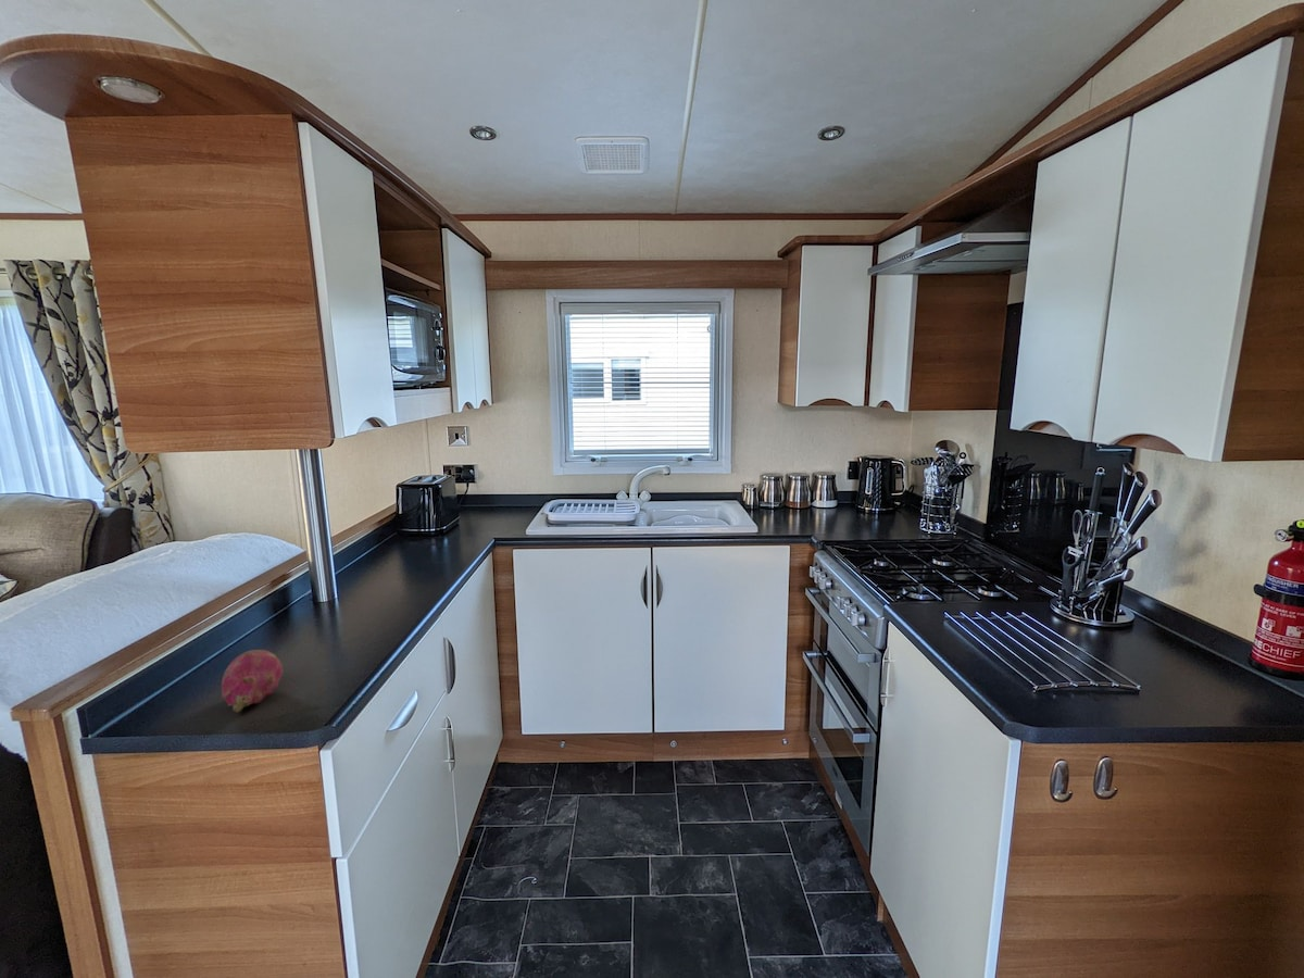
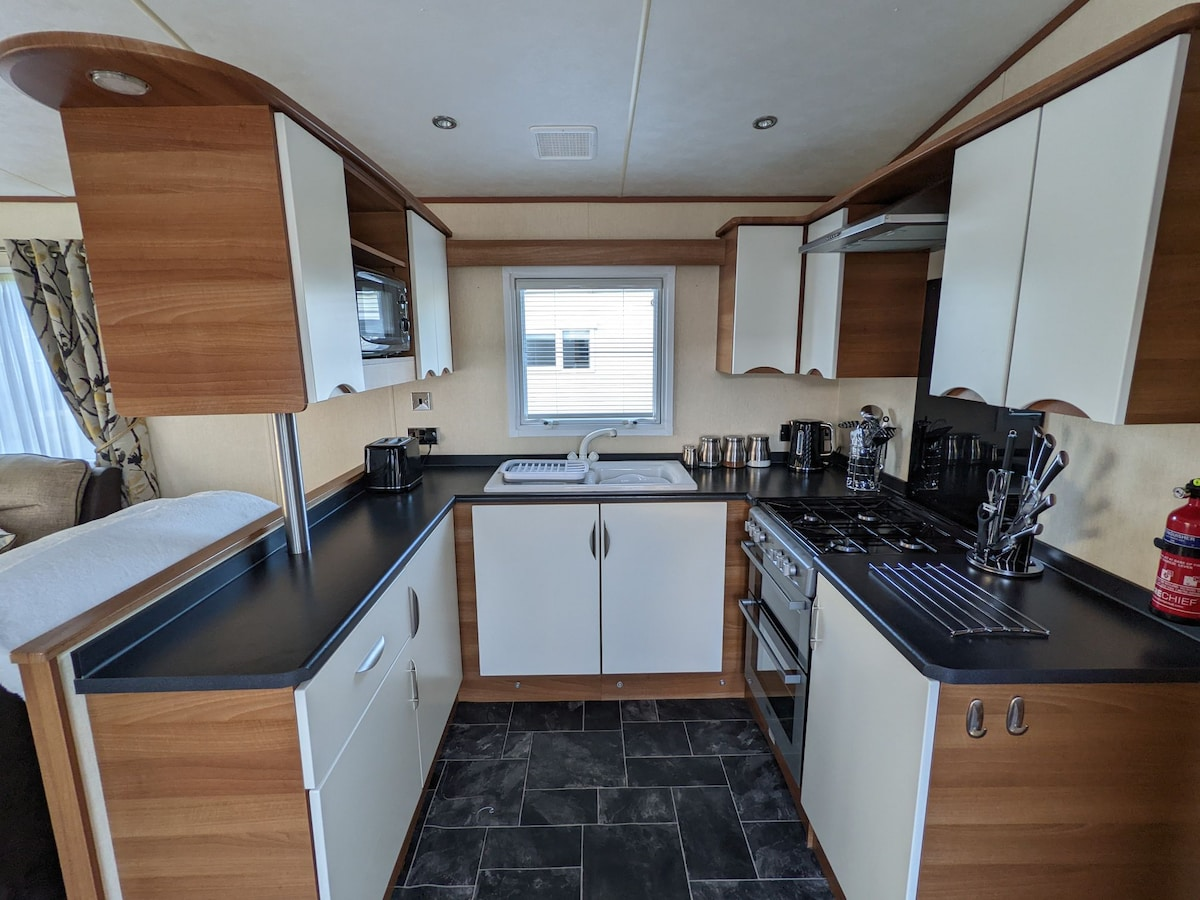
- fruit (250, 675)
